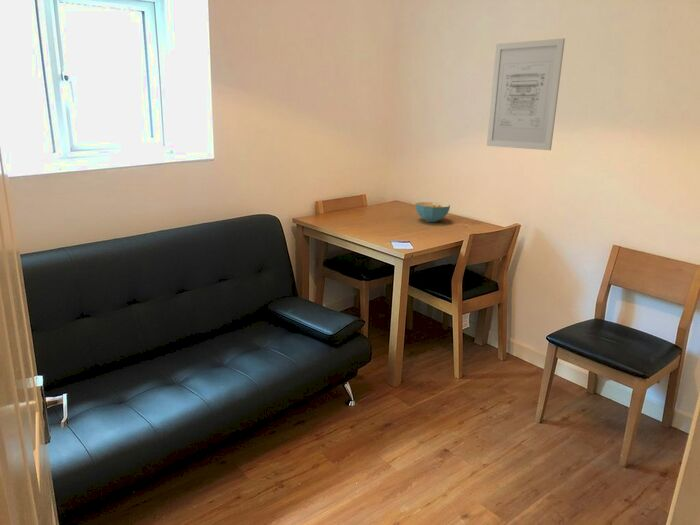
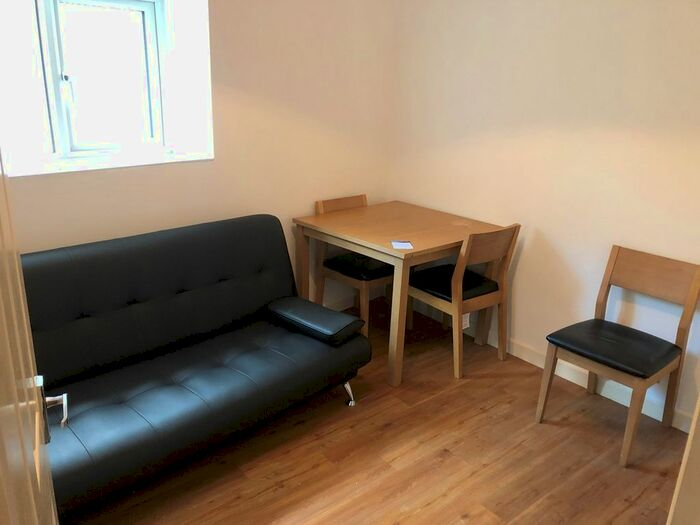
- cereal bowl (432, 212)
- wall art (523, 95)
